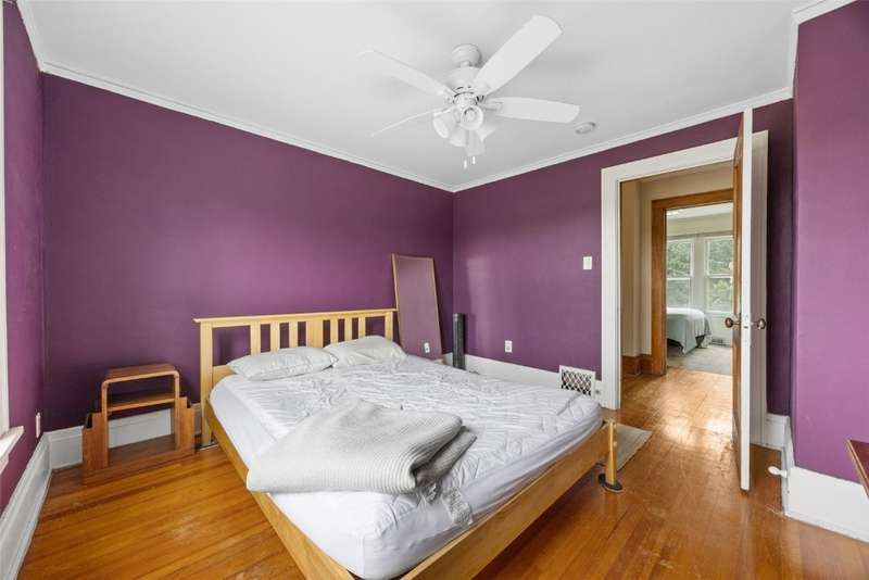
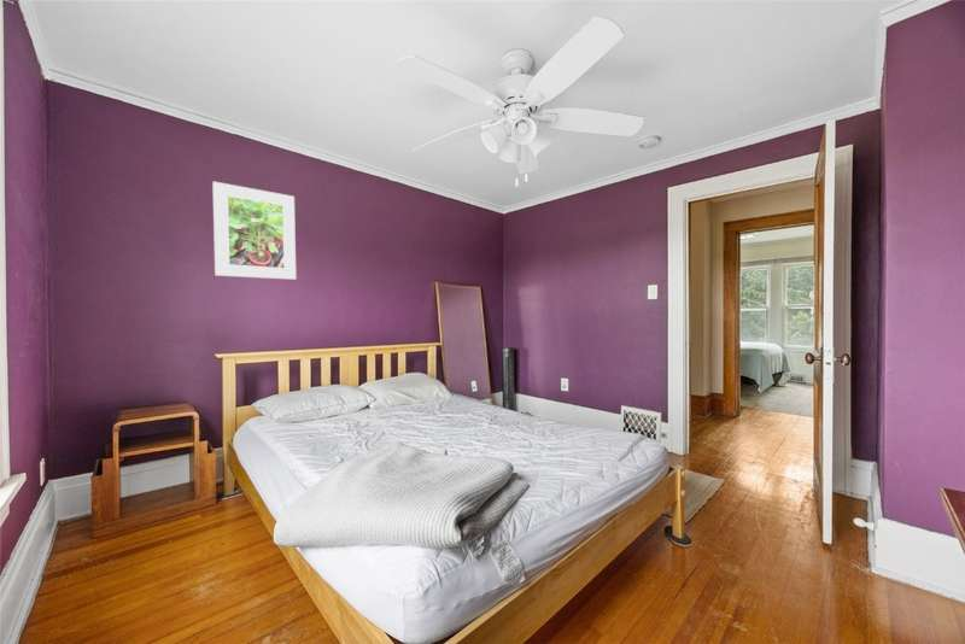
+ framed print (257, 233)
